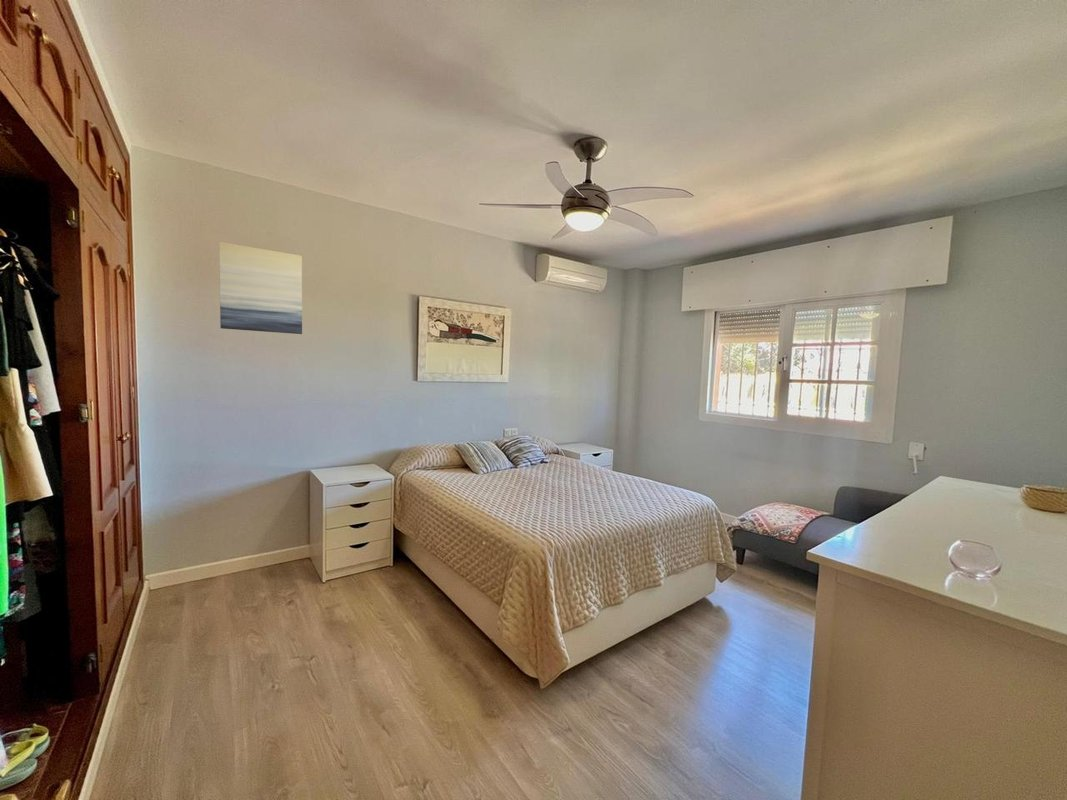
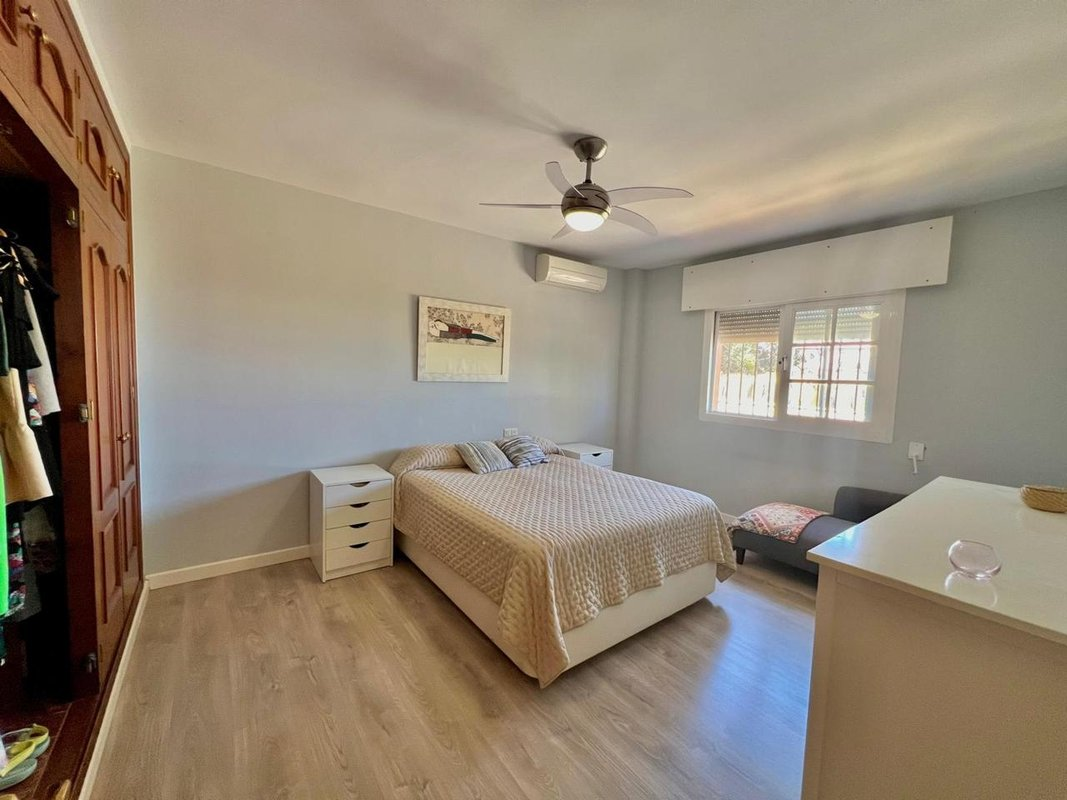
- wall art (262, 290)
